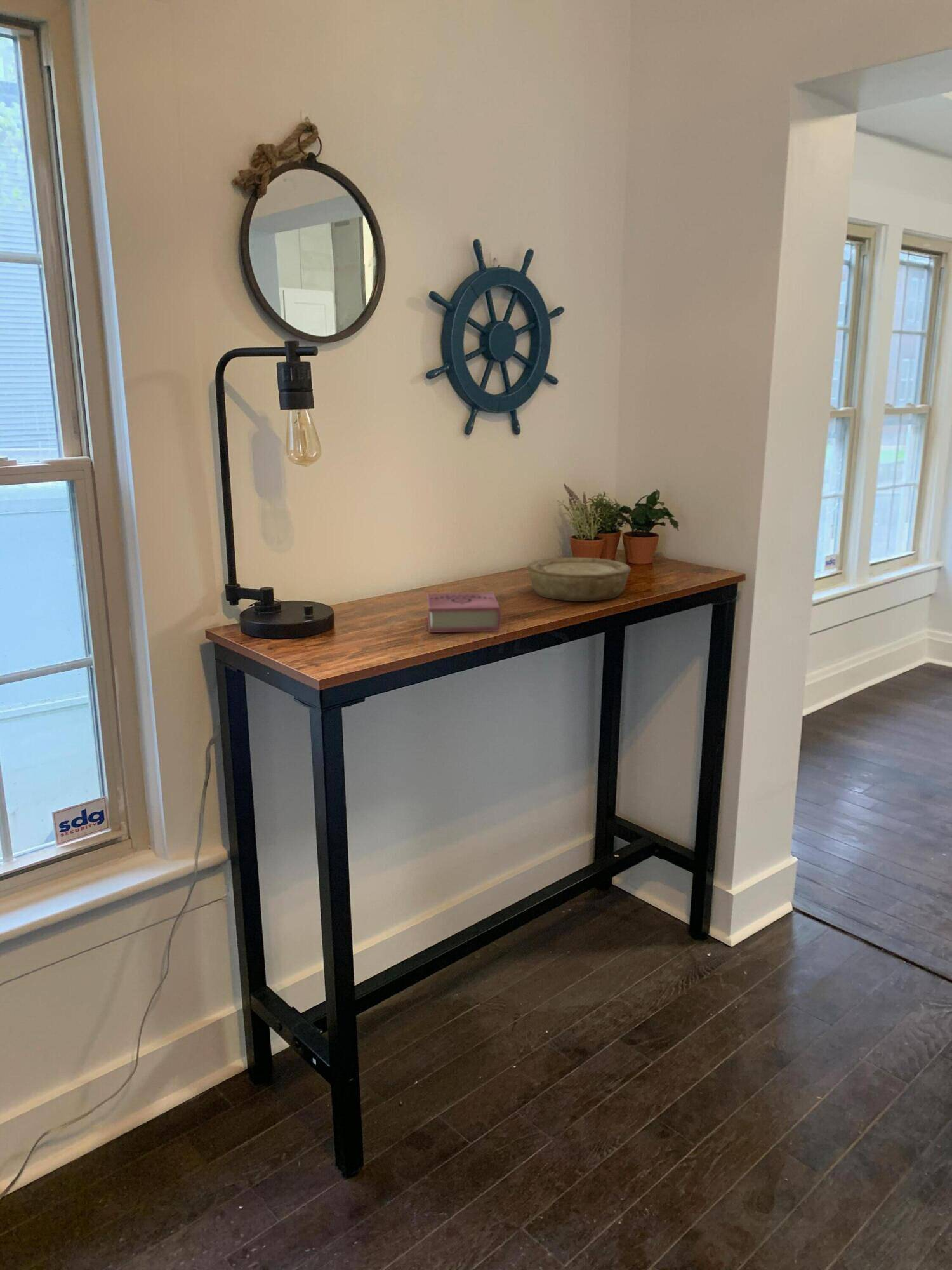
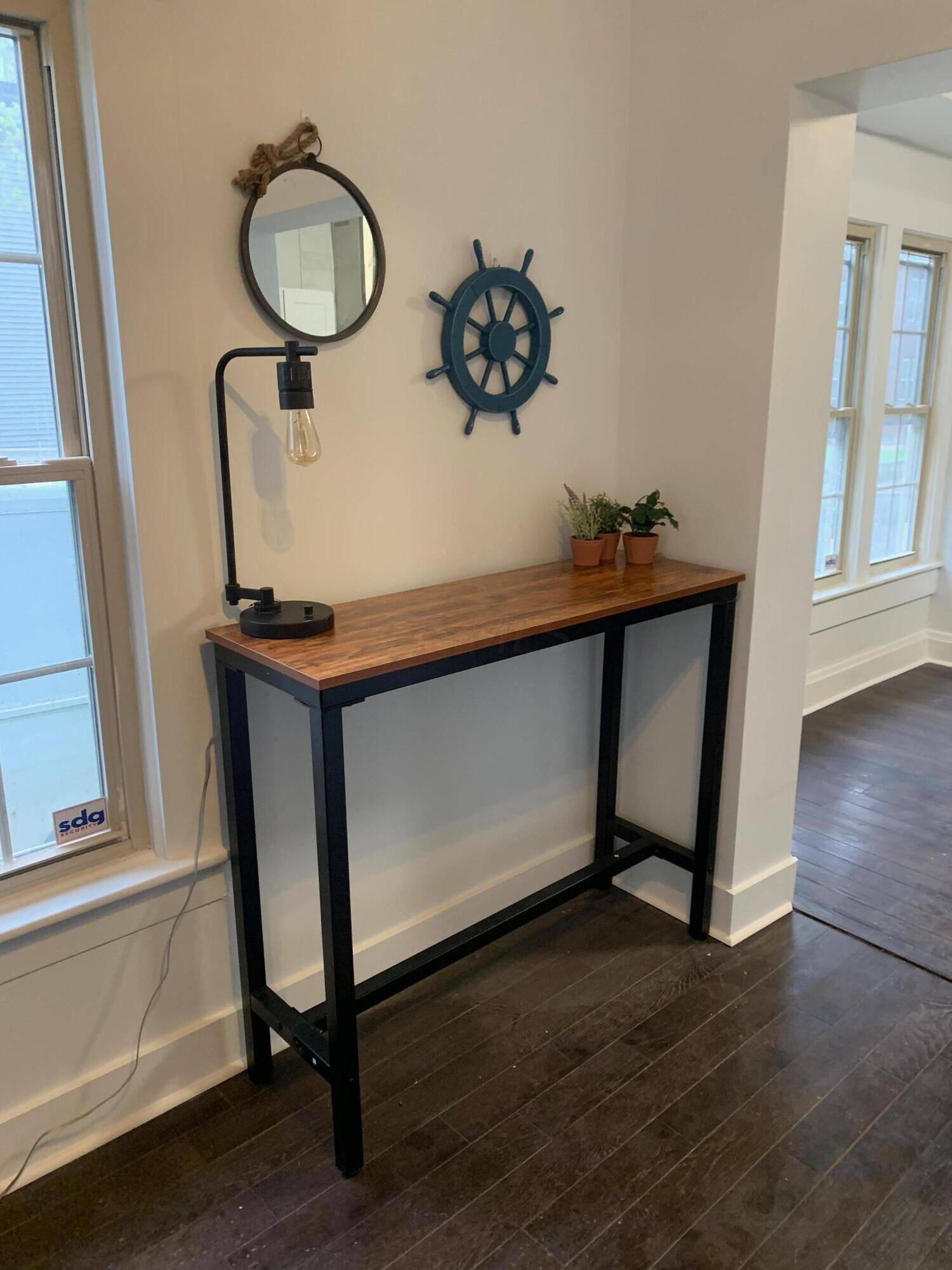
- book (464, 612)
- bowl (578, 578)
